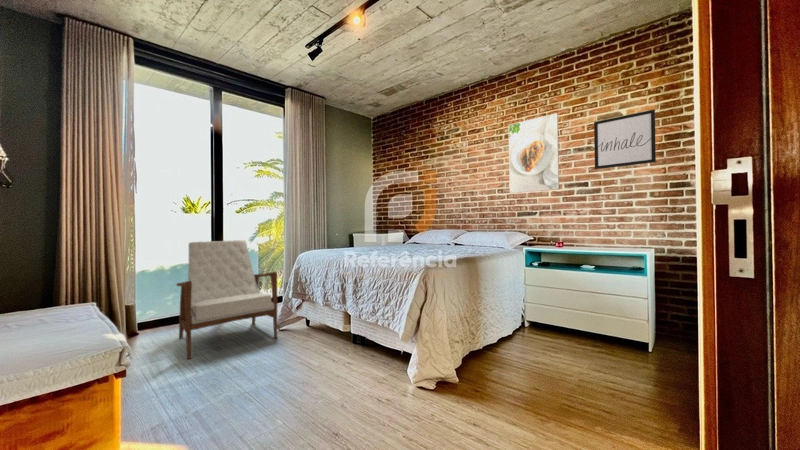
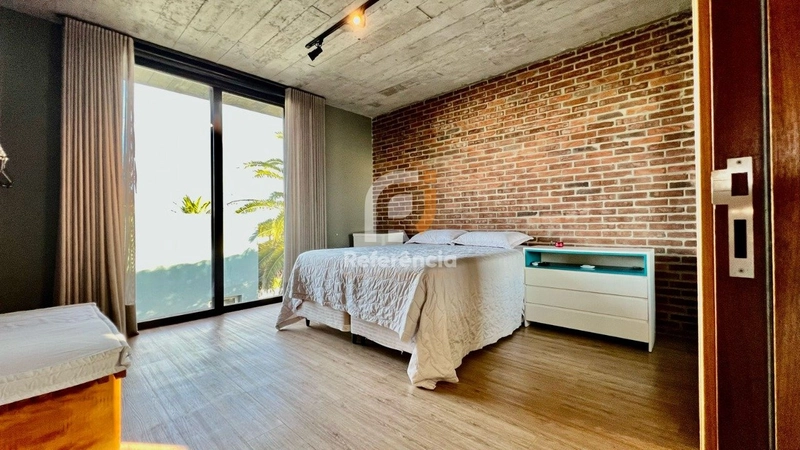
- armchair (226, 290)
- wall art (623, 141)
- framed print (532, 155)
